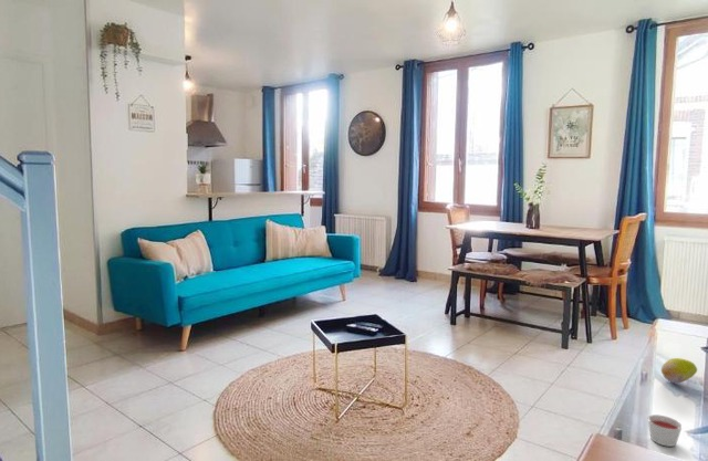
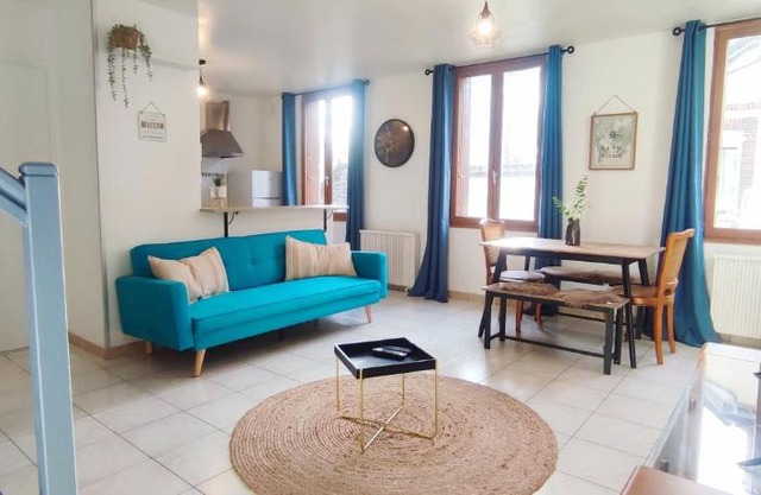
- candle (664, 431)
- fruit (678, 370)
